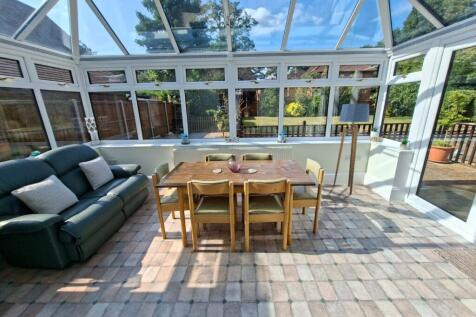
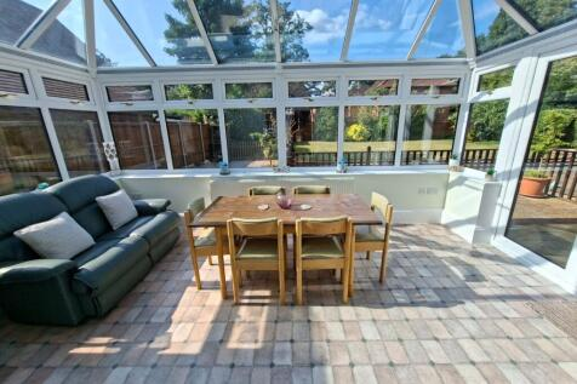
- floor lamp (351, 149)
